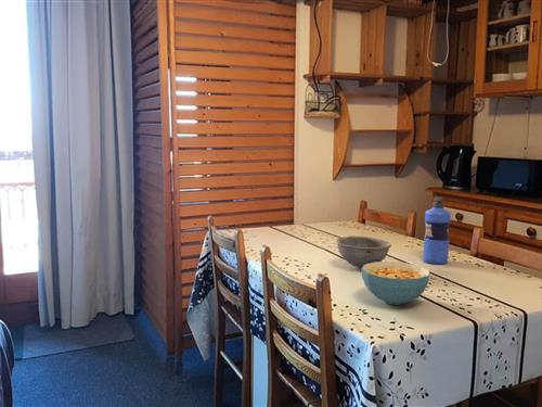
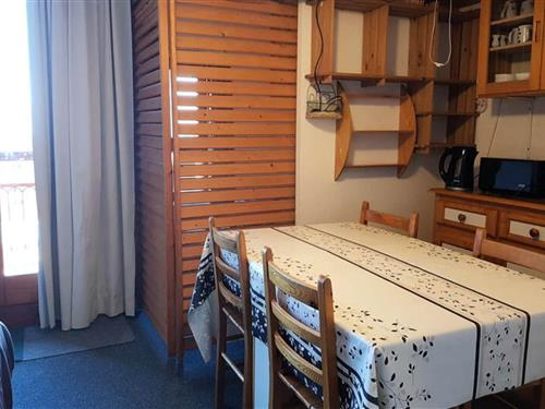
- water bottle (437, 229)
- cereal bowl (395, 285)
- bowl (362, 253)
